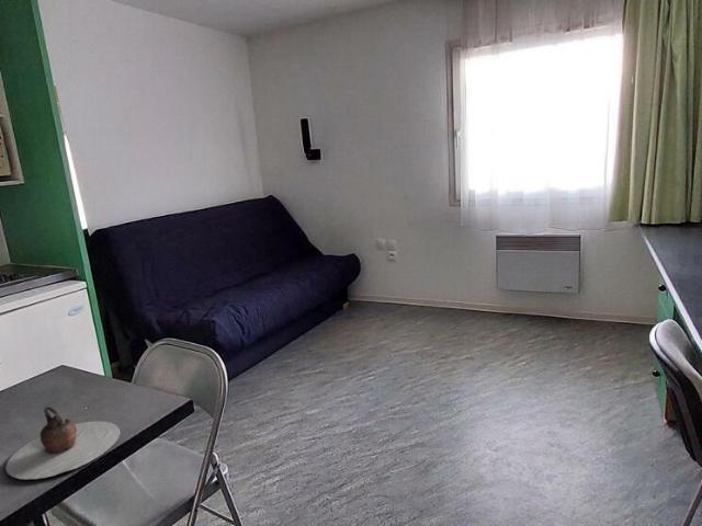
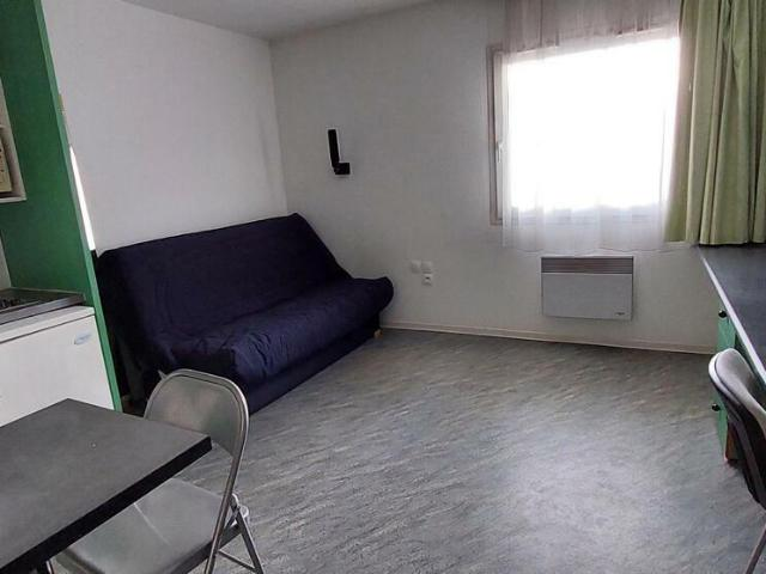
- teapot (61, 427)
